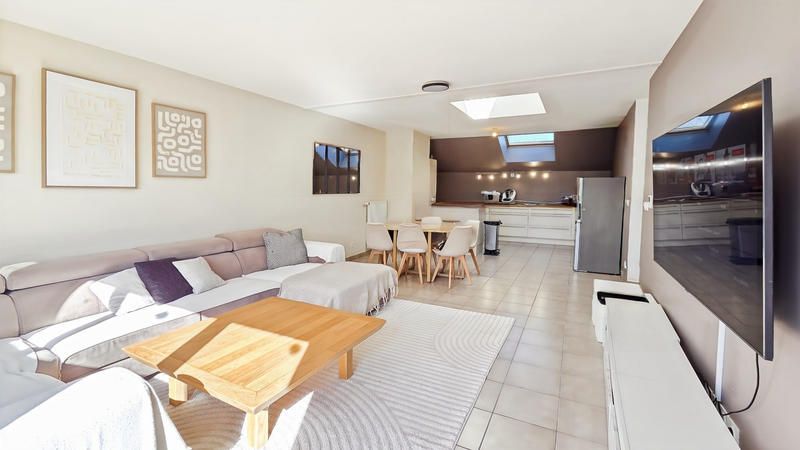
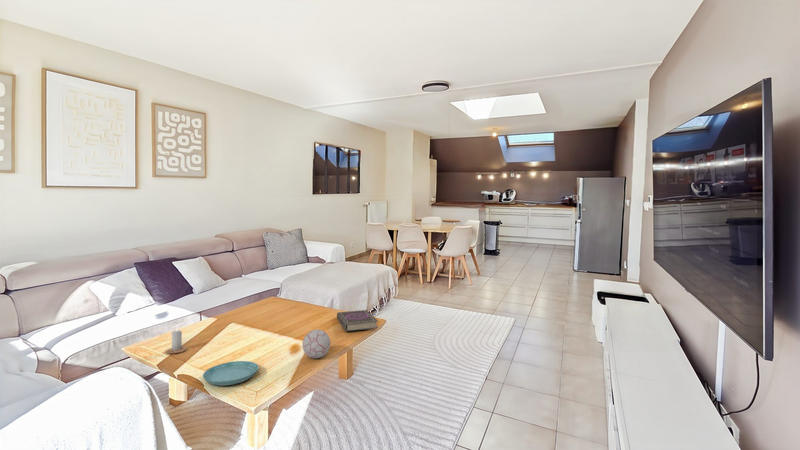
+ book (356, 319)
+ decorative ball (316, 343)
+ saucer (231, 373)
+ candle (176, 336)
